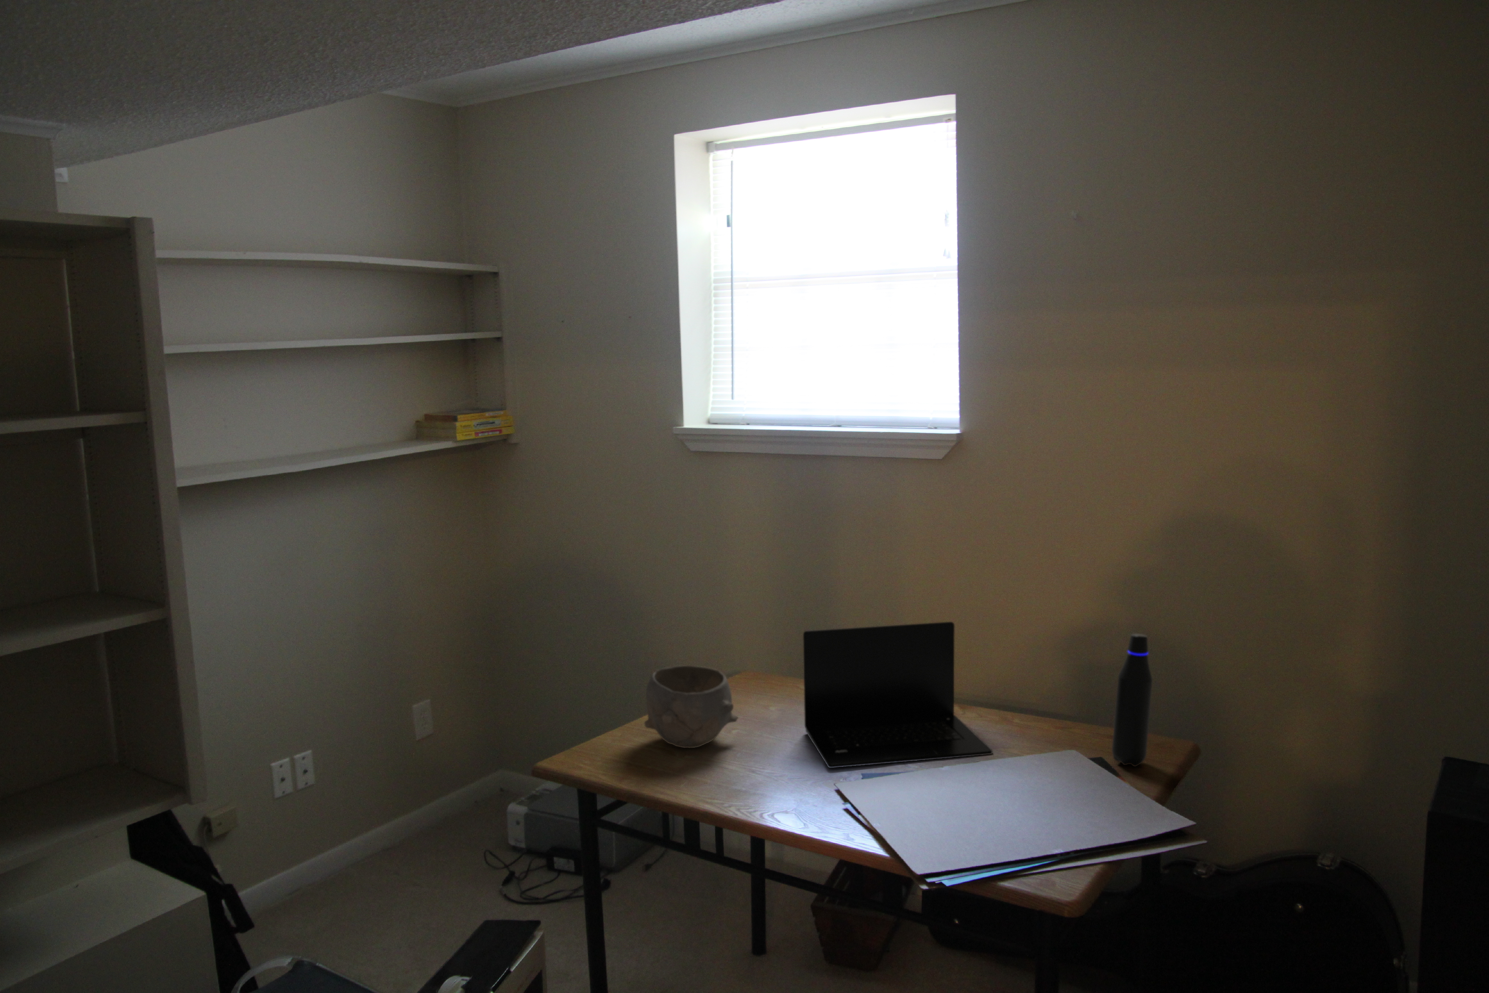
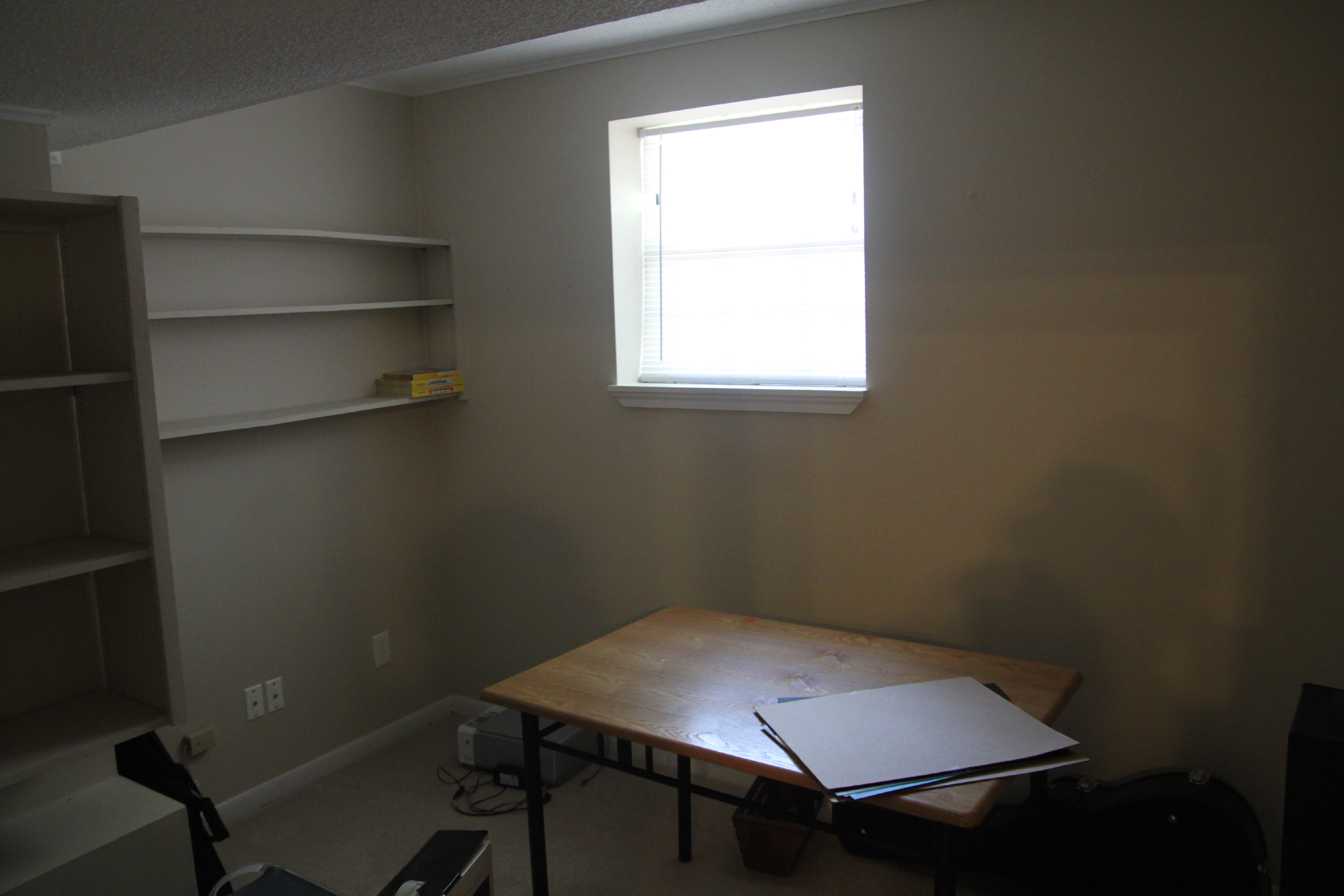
- water bottle (1132, 699)
- laptop (895, 690)
- bowl (689, 707)
